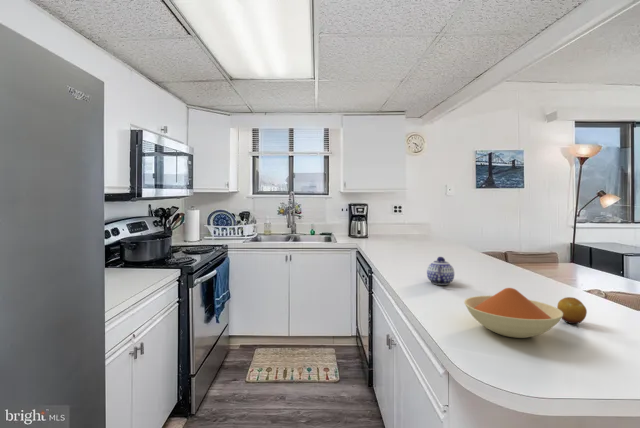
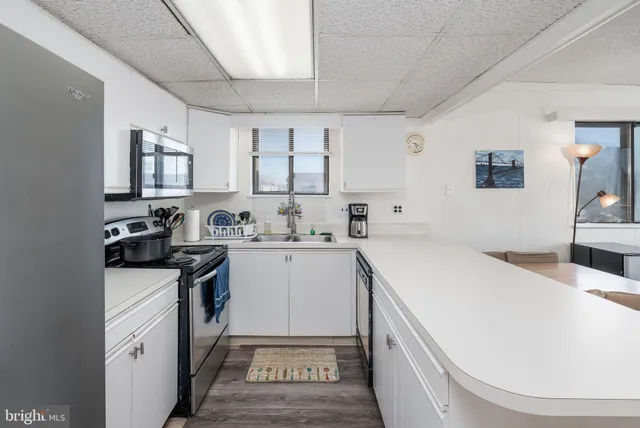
- teapot (440, 269)
- fruit (571, 310)
- bowl (510, 309)
